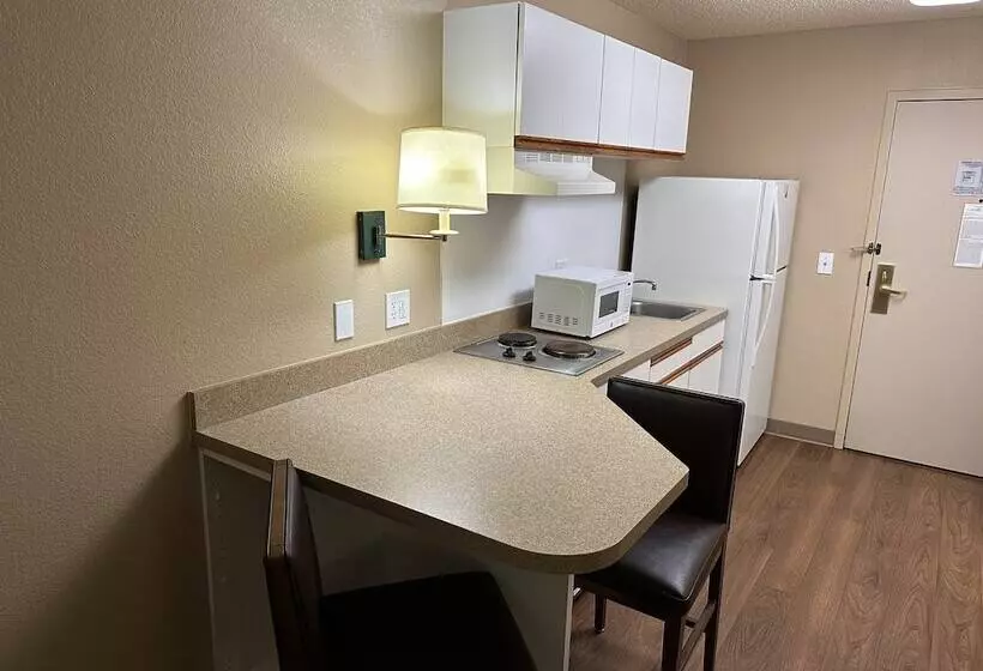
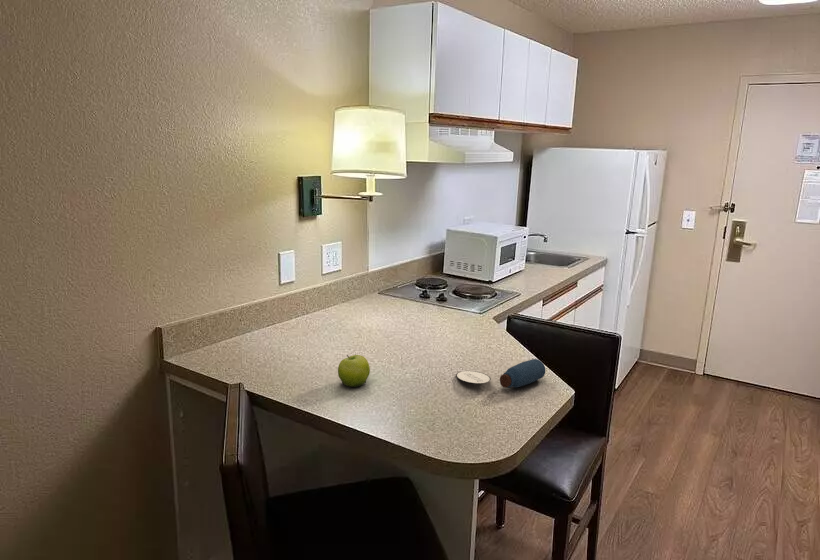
+ water bottle (501, 375)
+ fruit (353, 369)
